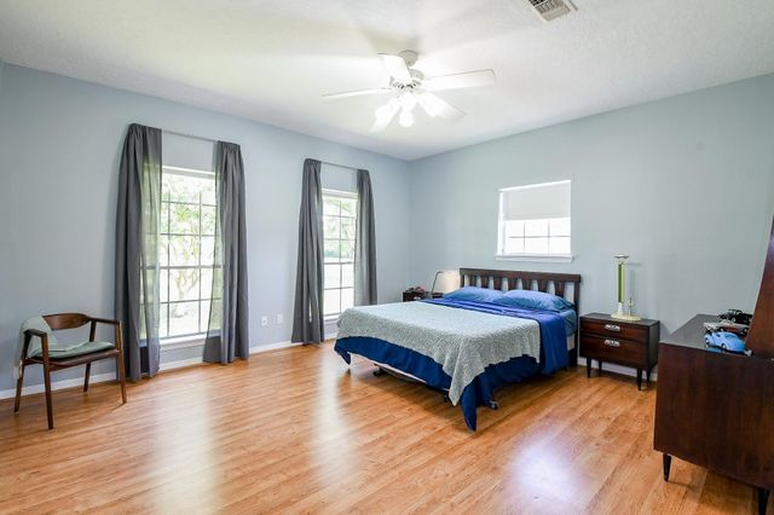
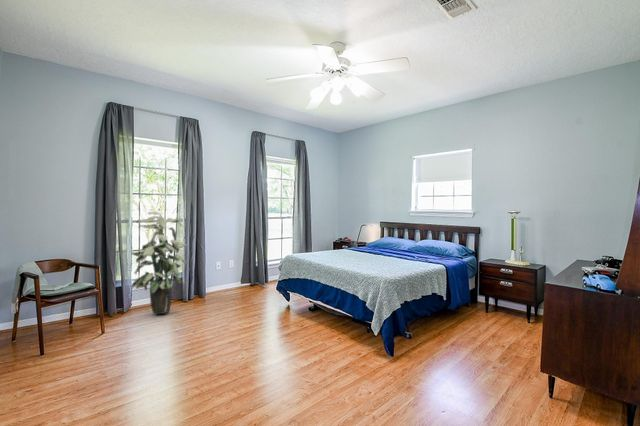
+ indoor plant (158, 262)
